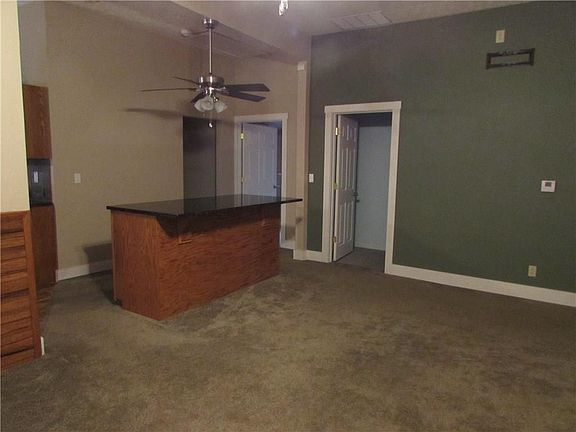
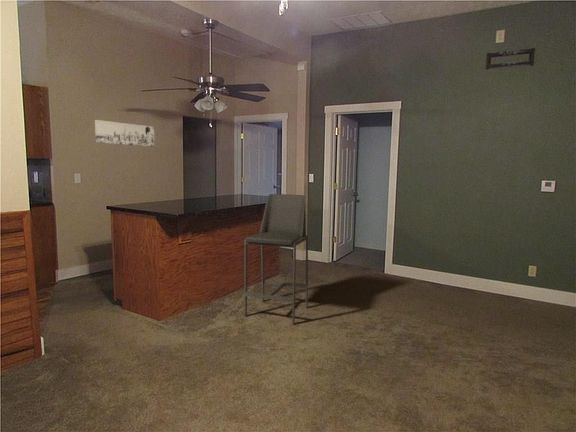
+ bar stool (279, 246)
+ wall art (126, 134)
